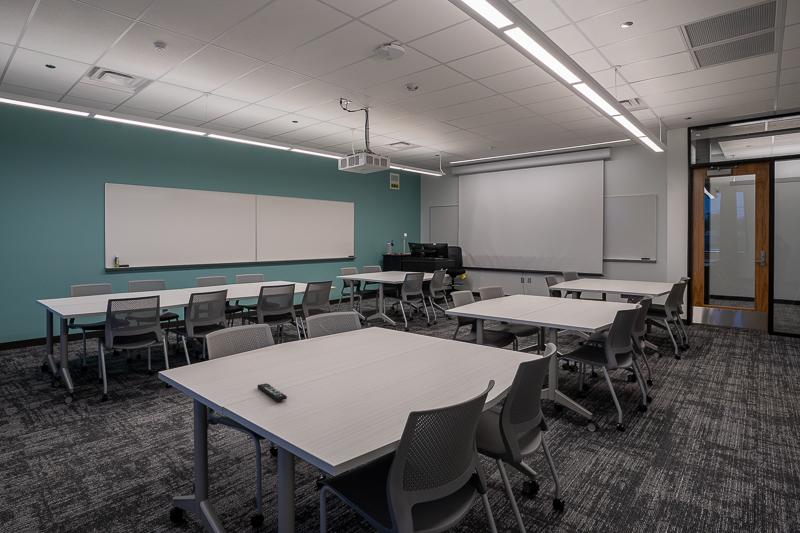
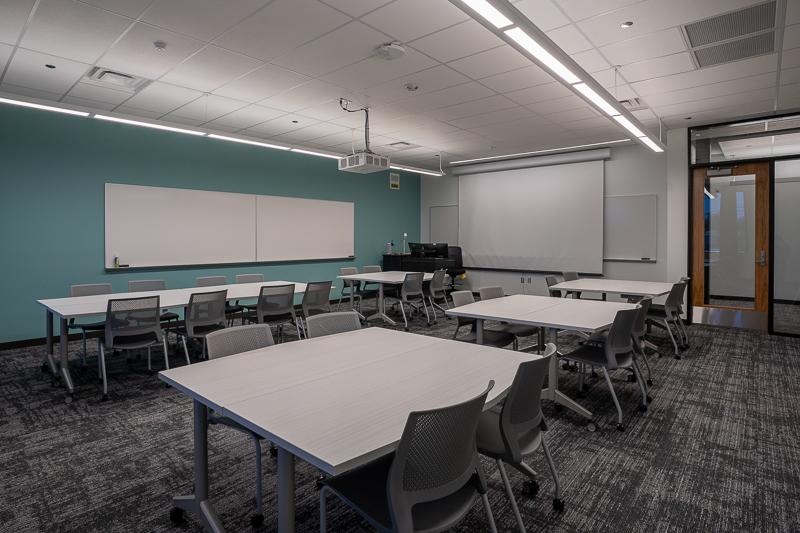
- remote control (271, 391)
